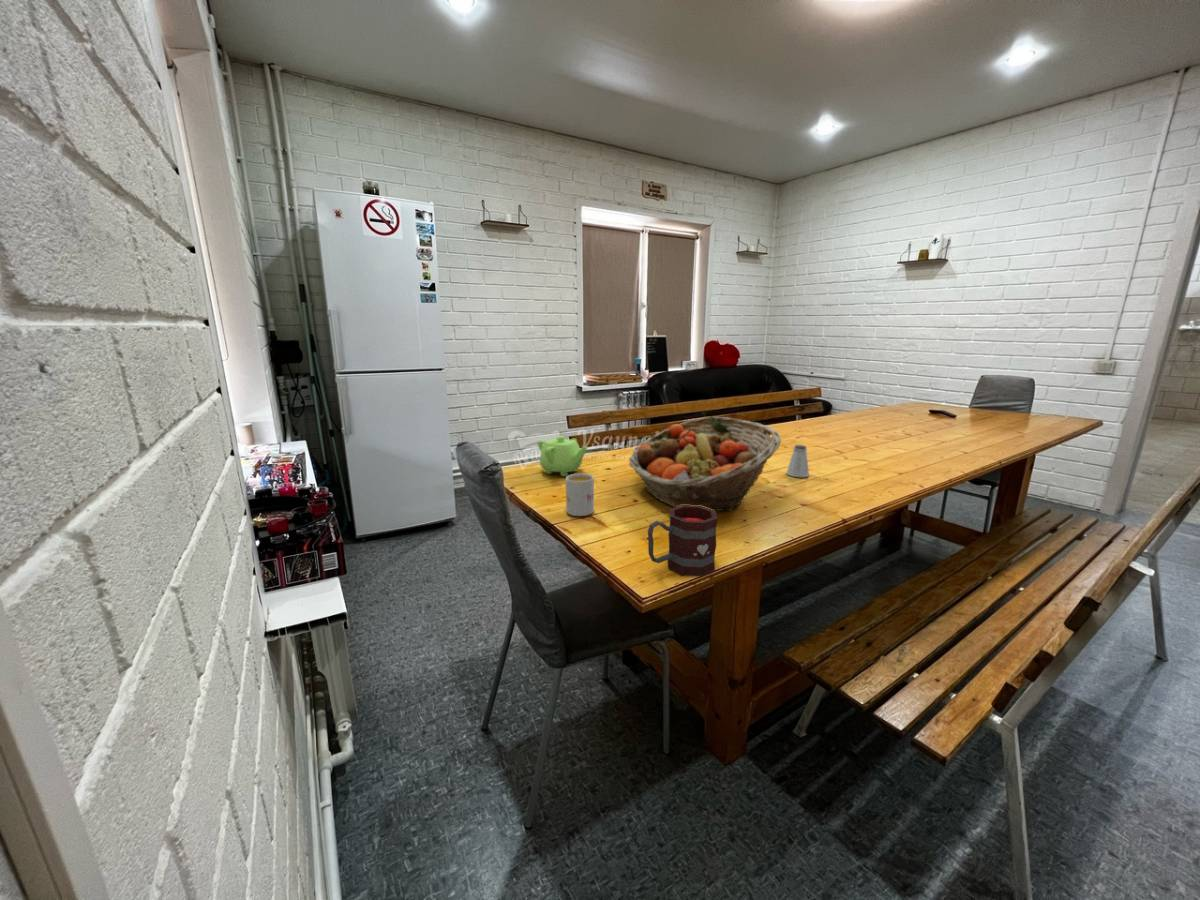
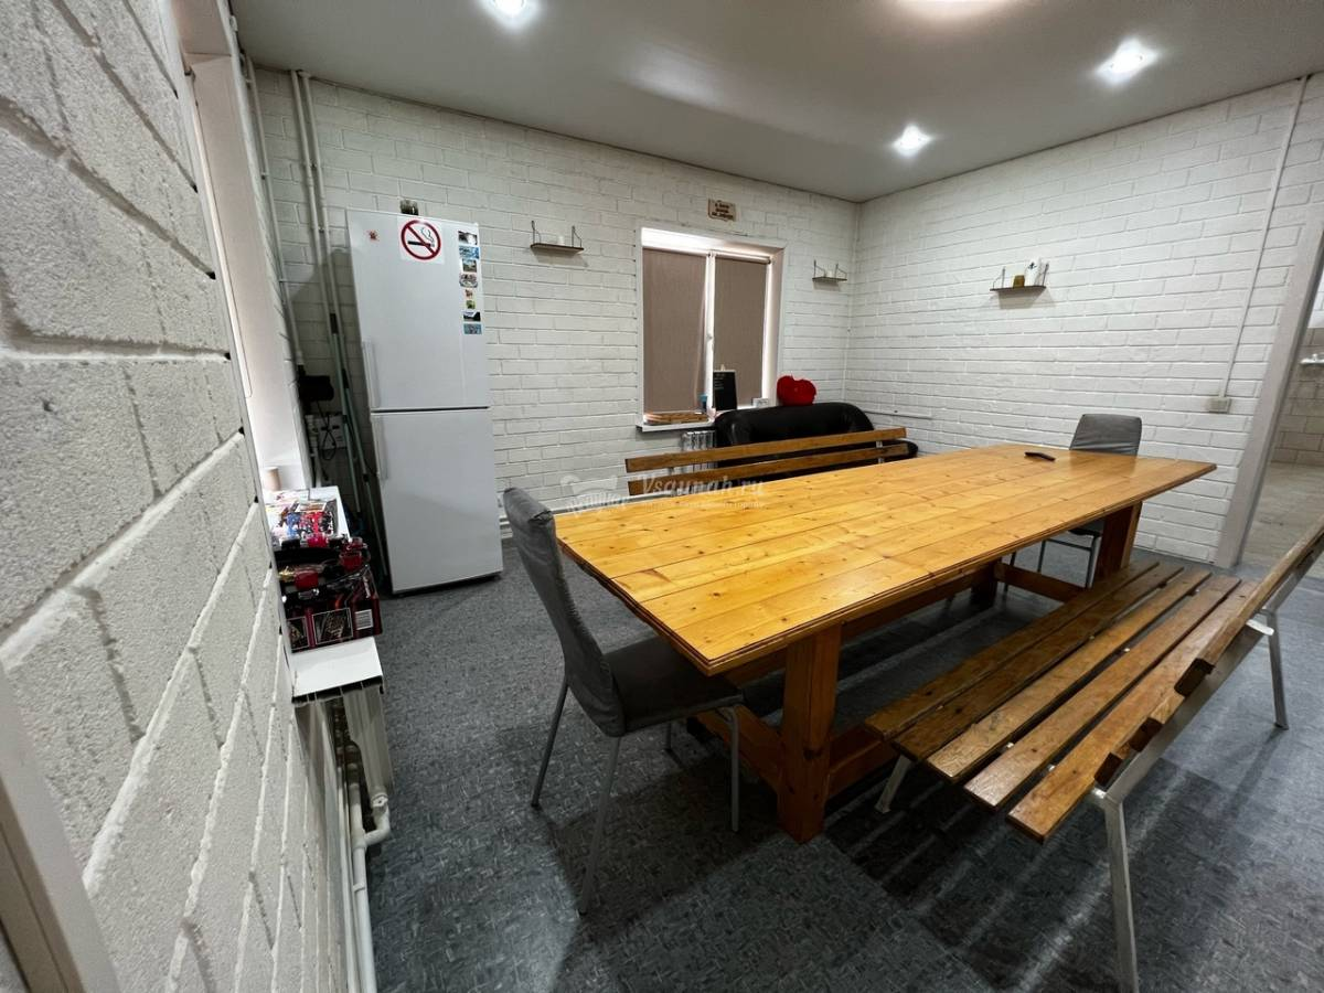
- teapot (562, 454)
- saltshaker (799, 460)
- mug (681, 540)
- mug (579, 492)
- fruit basket (700, 459)
